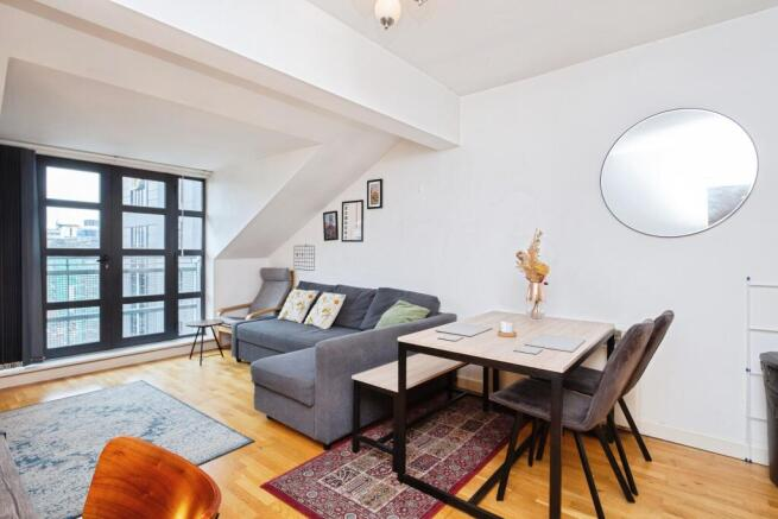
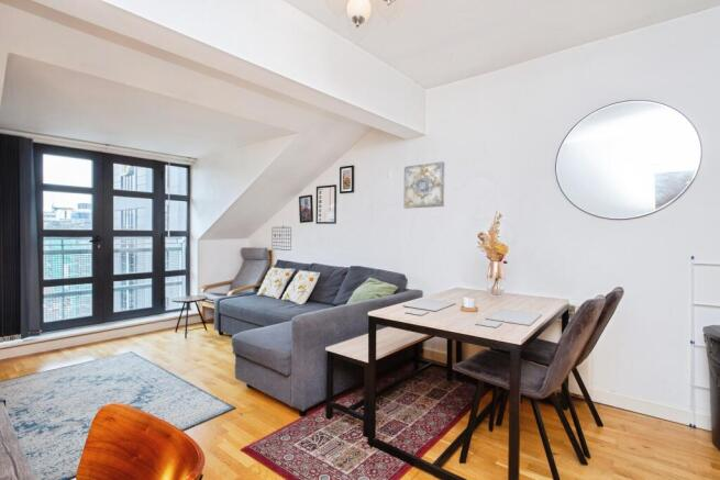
+ wall art (423, 186)
